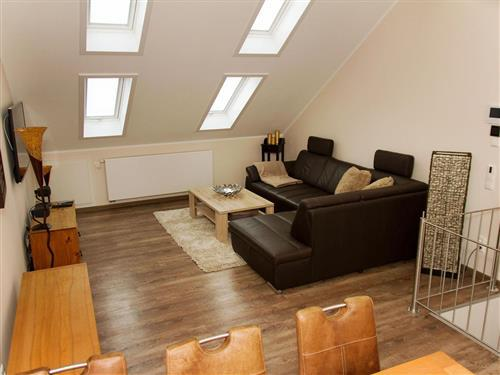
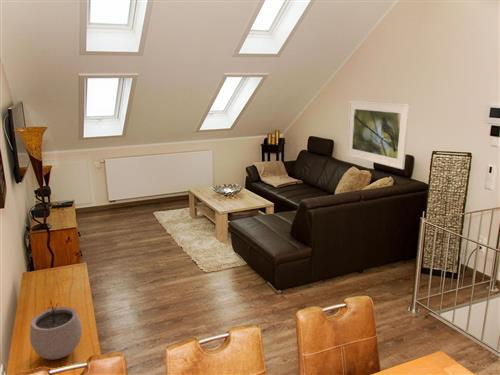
+ plant pot (55, 327)
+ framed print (374, 132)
